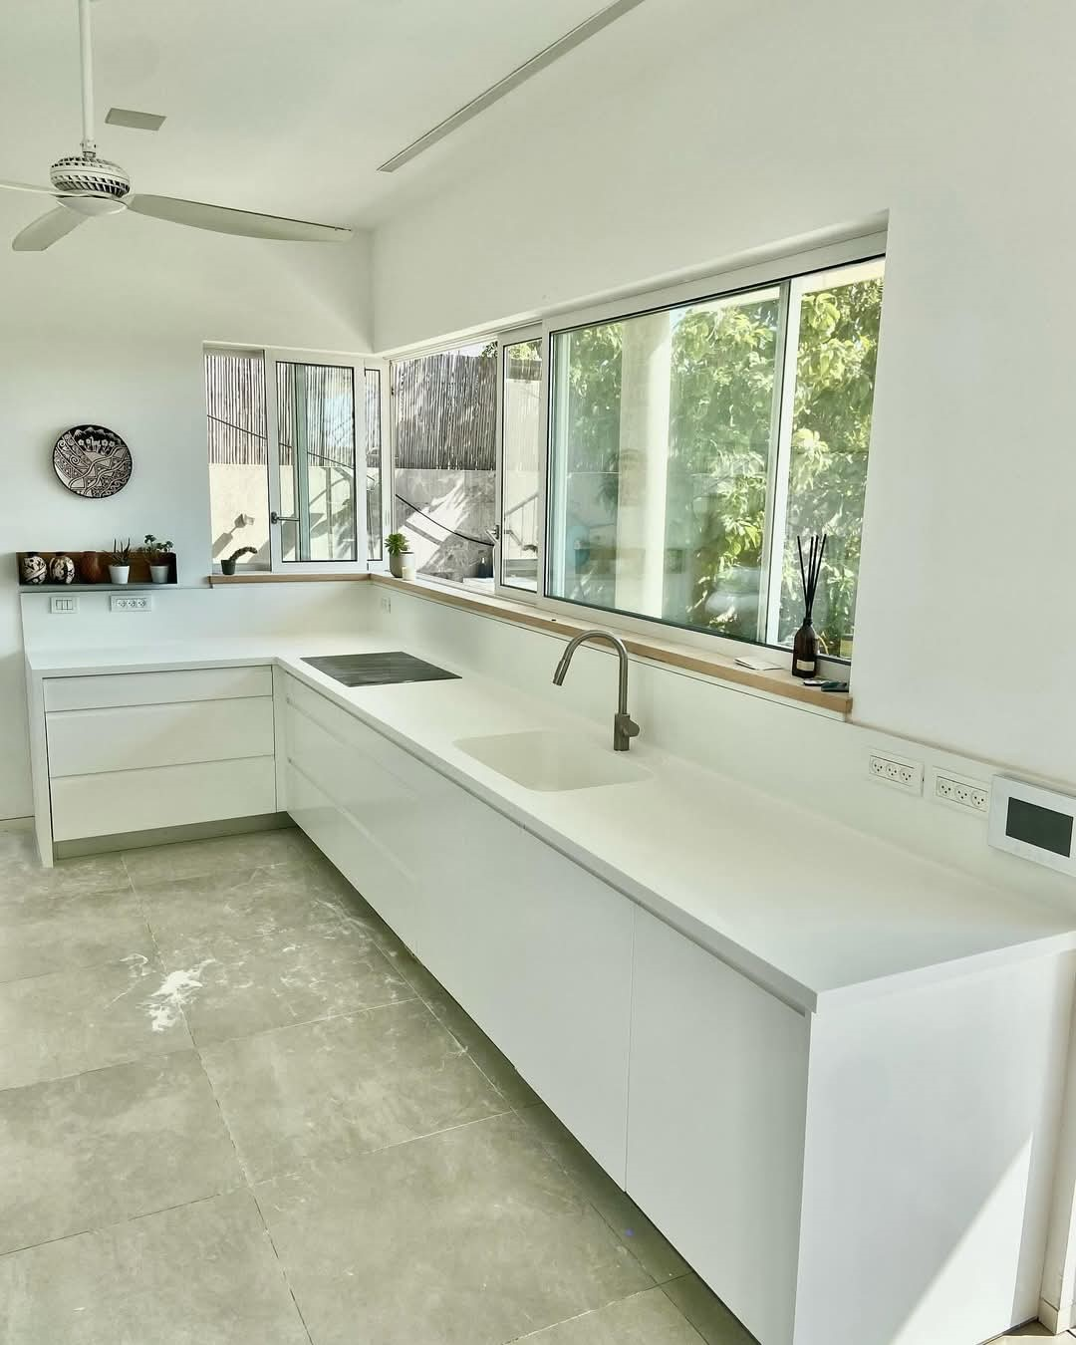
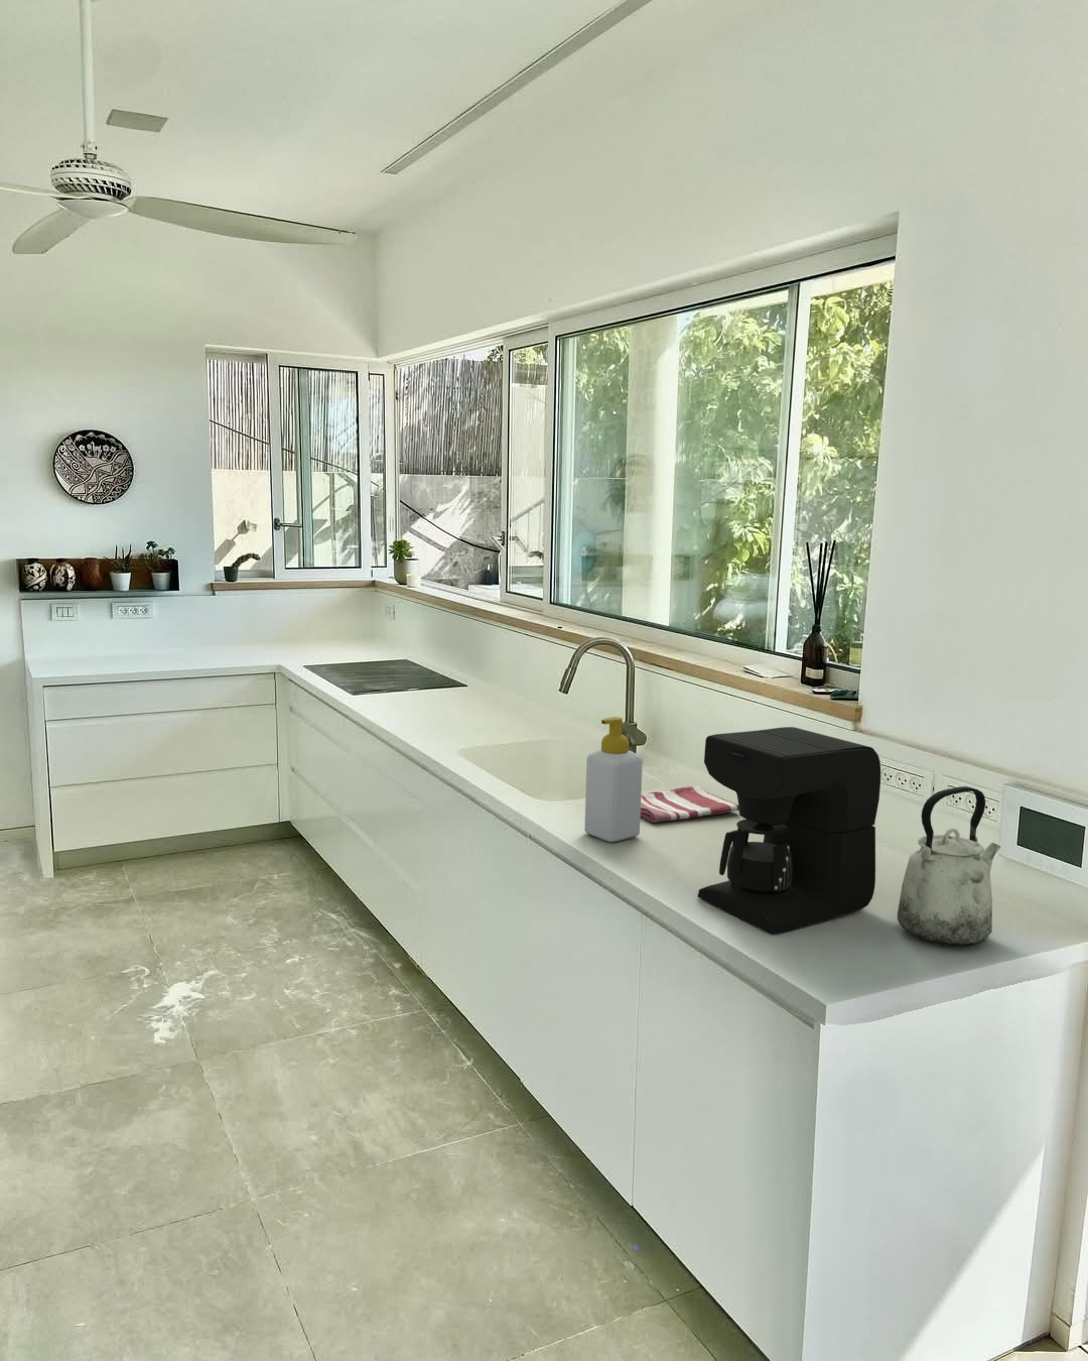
+ dish towel (677, 802)
+ soap bottle (614, 777)
+ coffee maker (780, 822)
+ kettle (960, 859)
